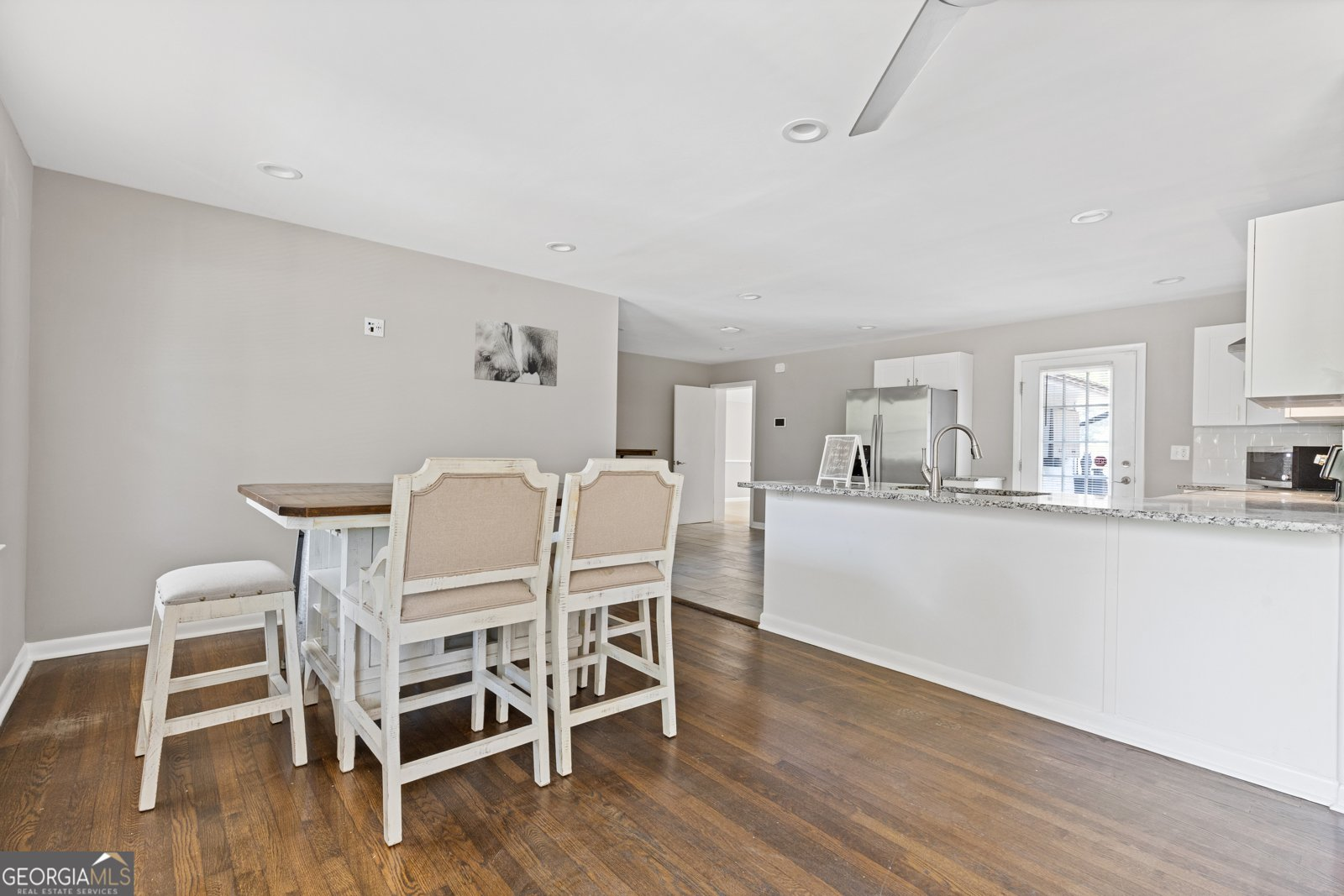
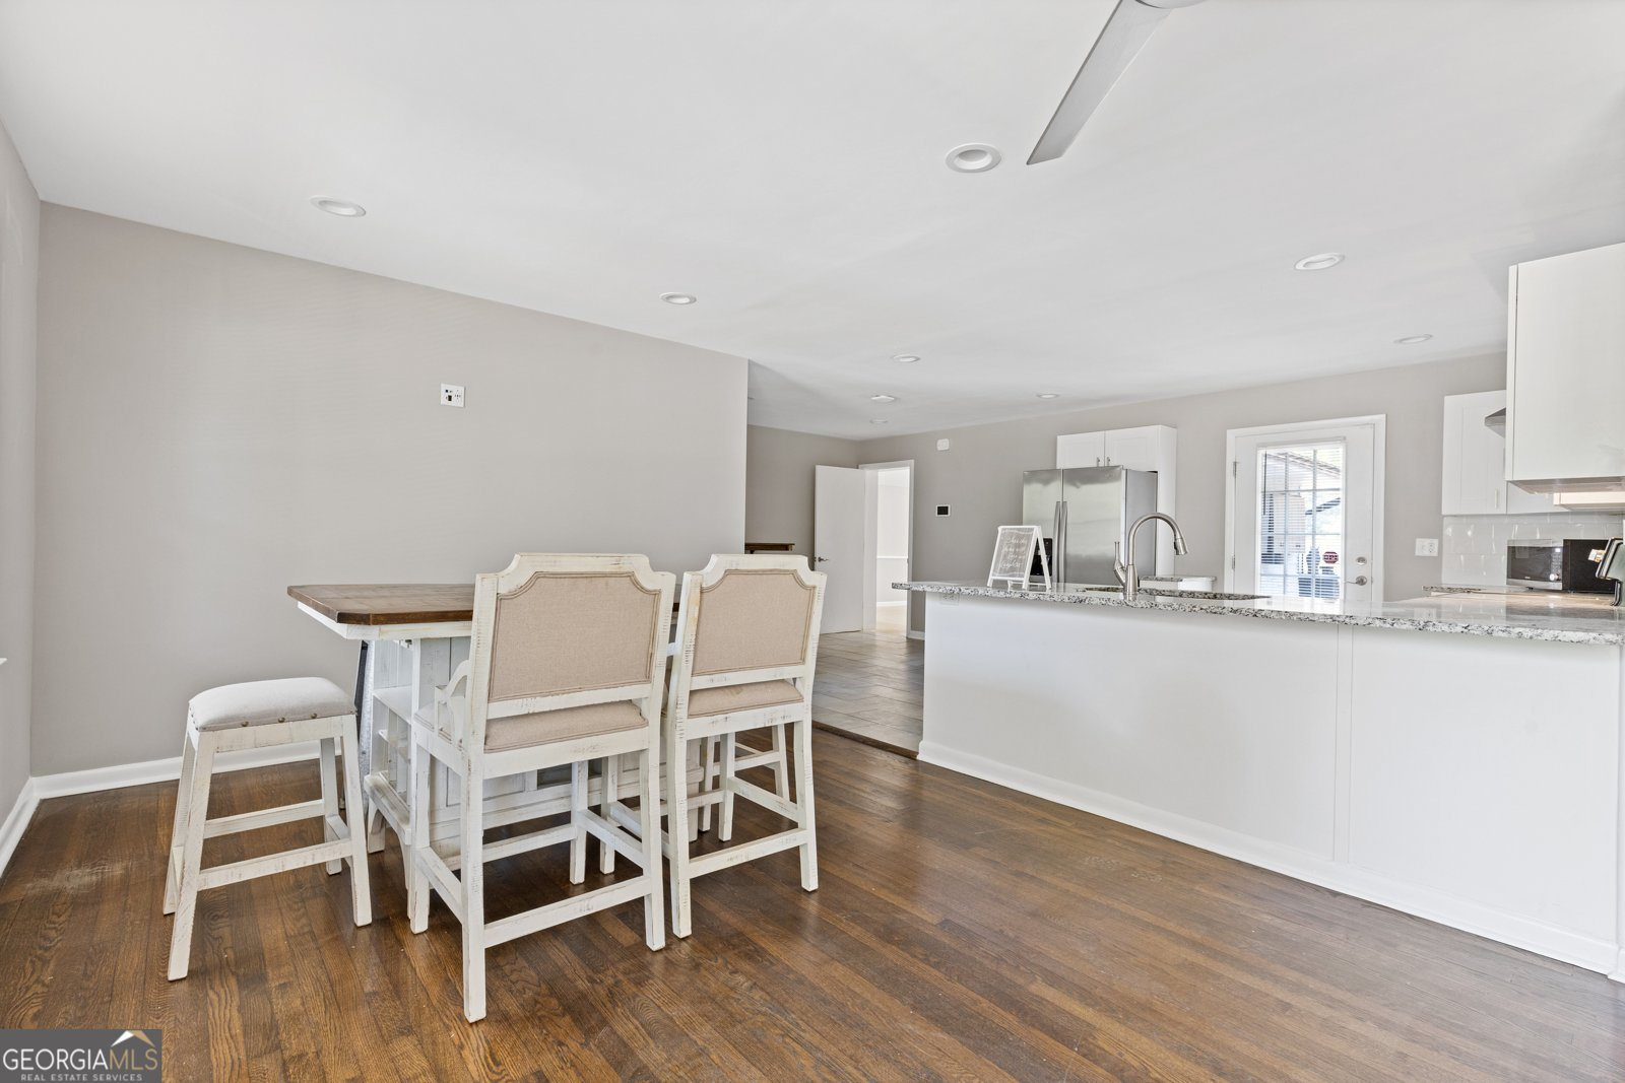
- wall art (517, 354)
